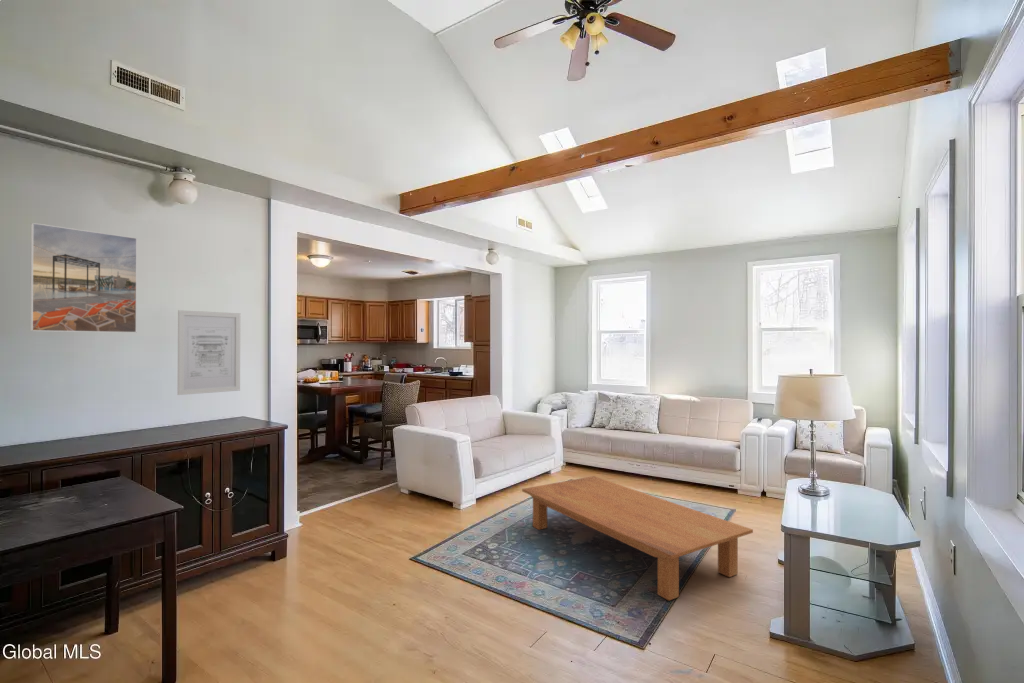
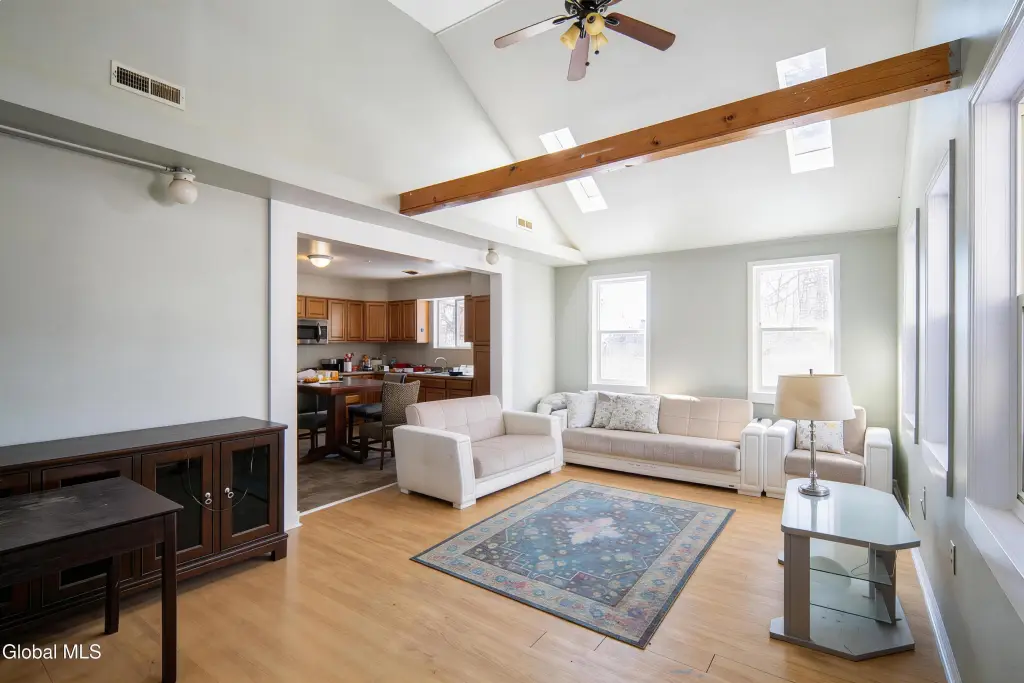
- coffee table (623, 527)
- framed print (87, 281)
- wall art (210, 352)
